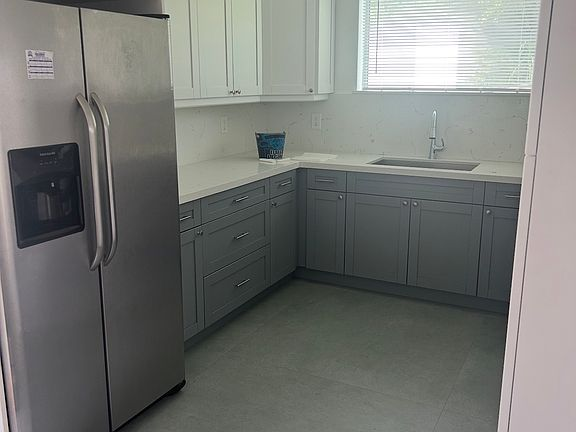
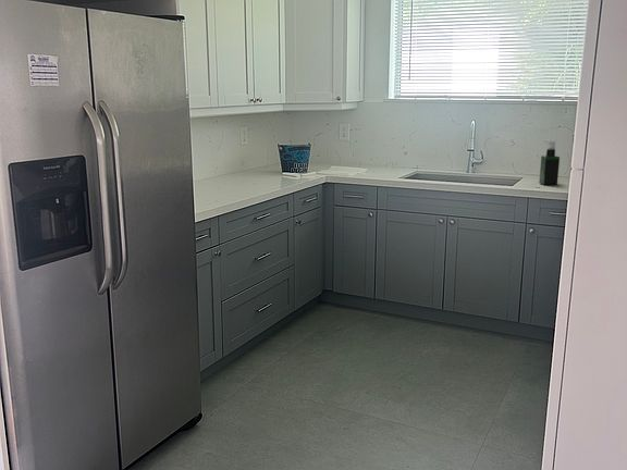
+ spray bottle (550, 162)
